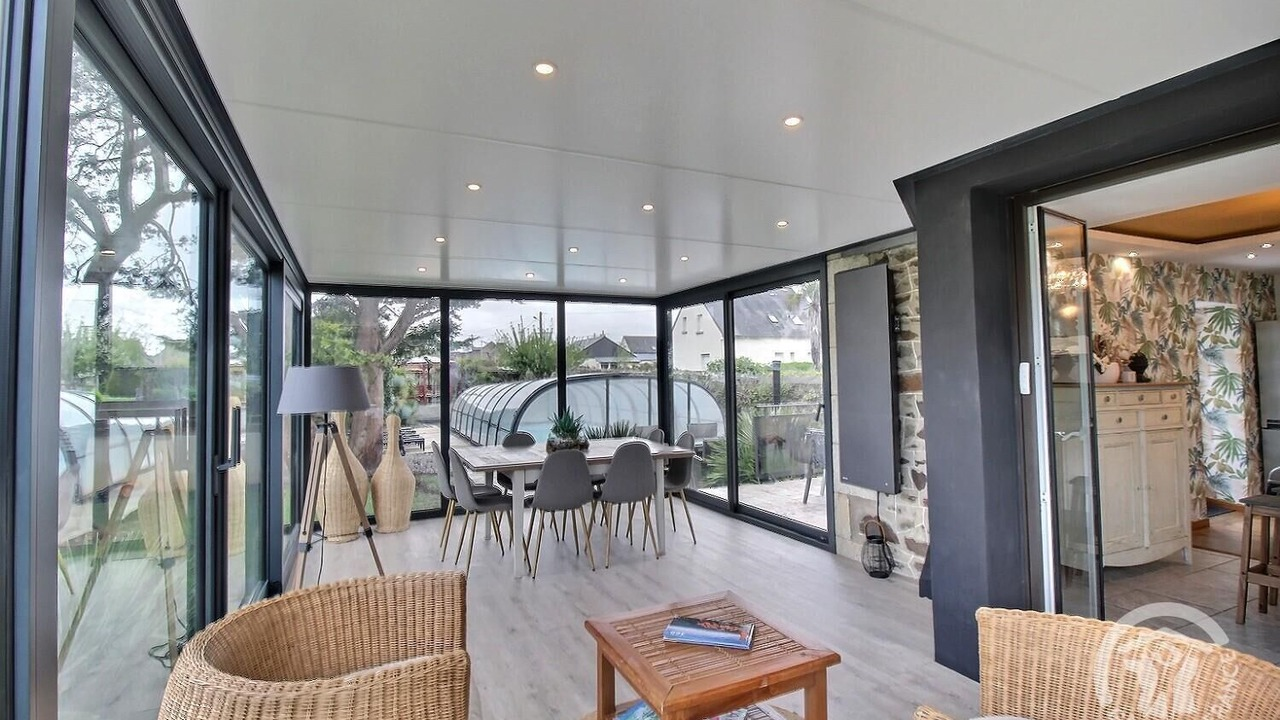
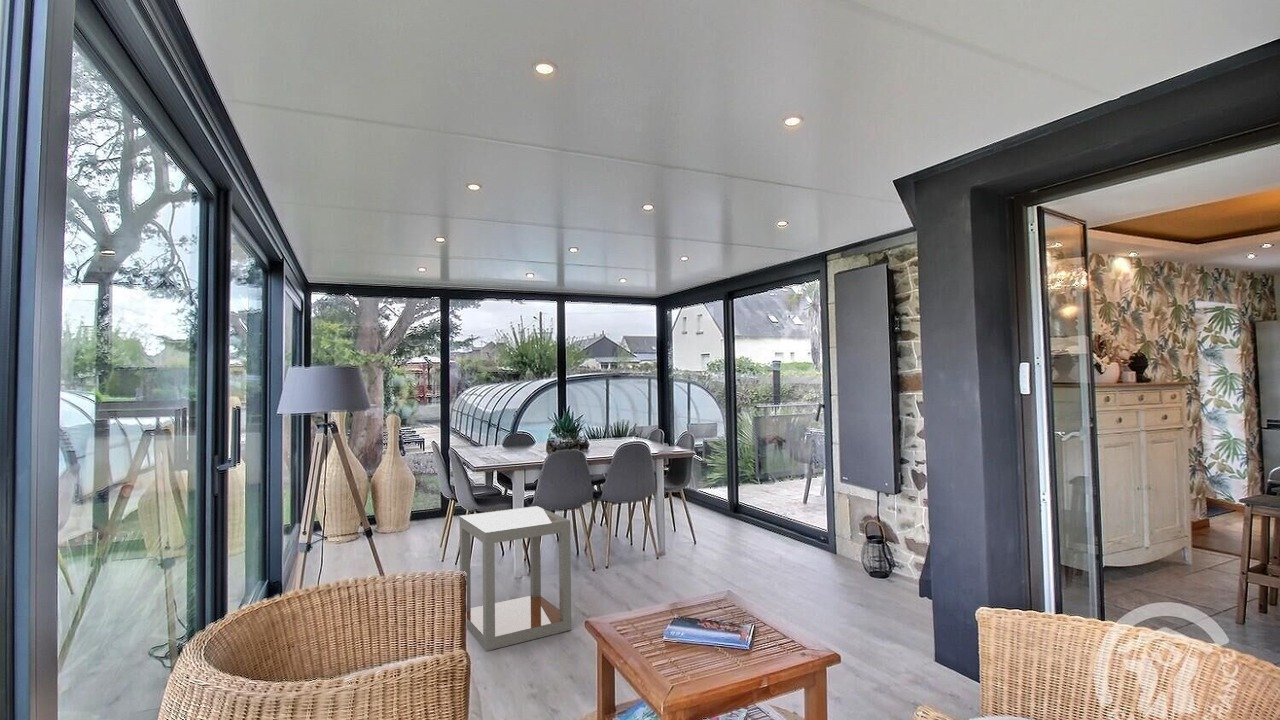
+ side table (530, 571)
